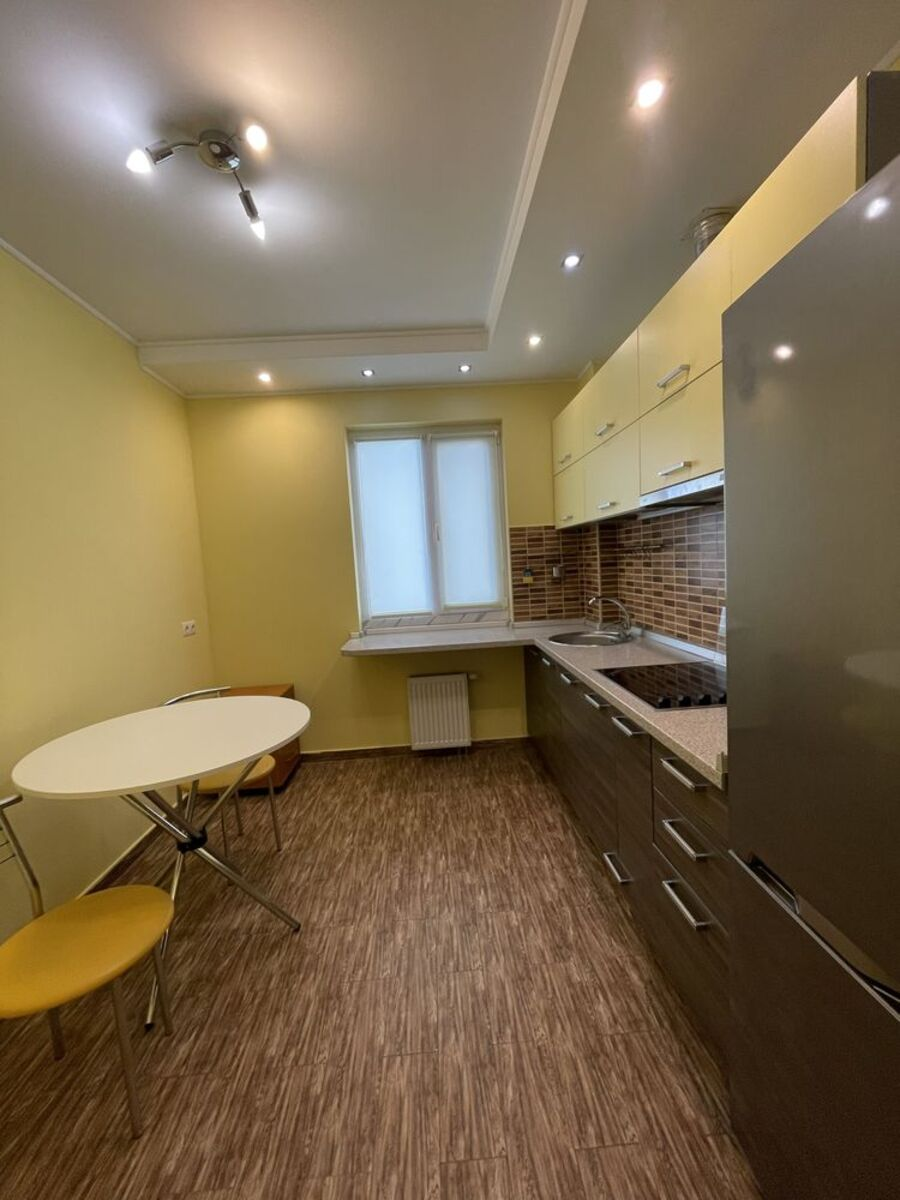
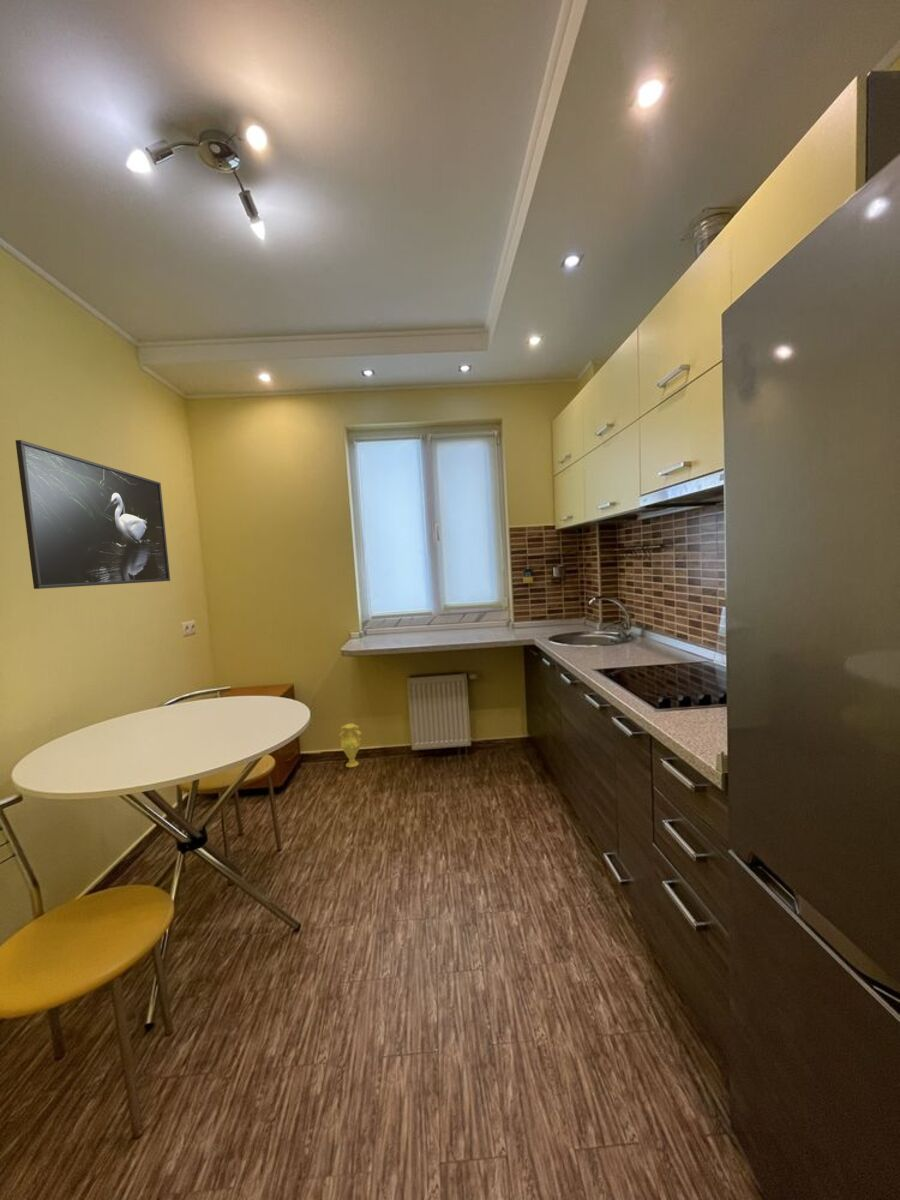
+ vase (350, 744)
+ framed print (109, 525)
